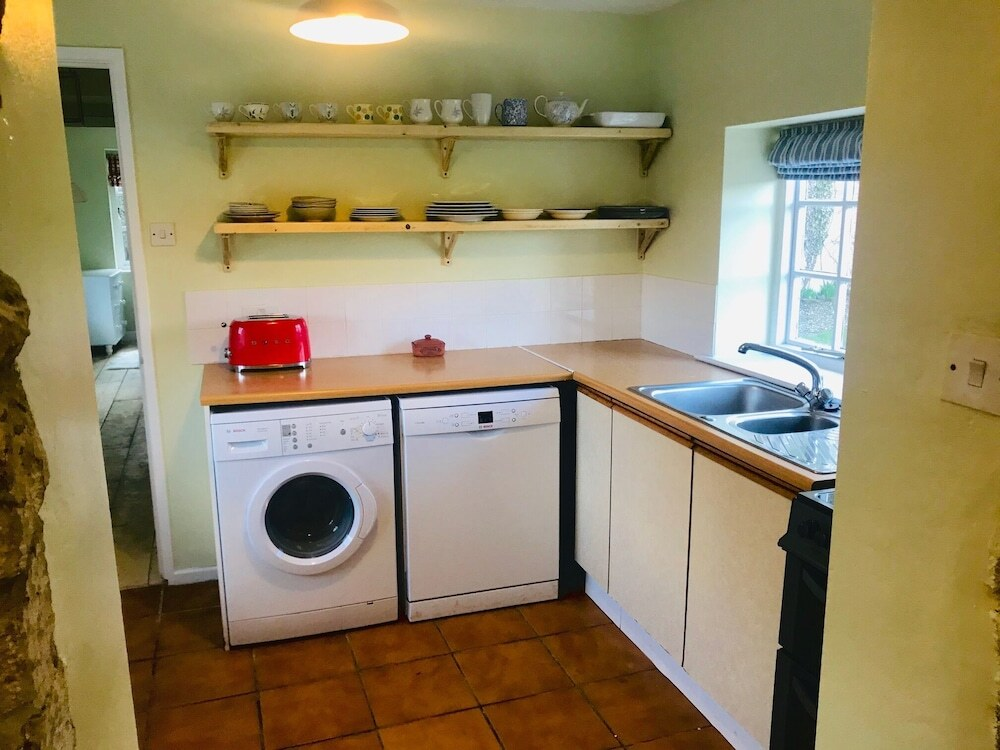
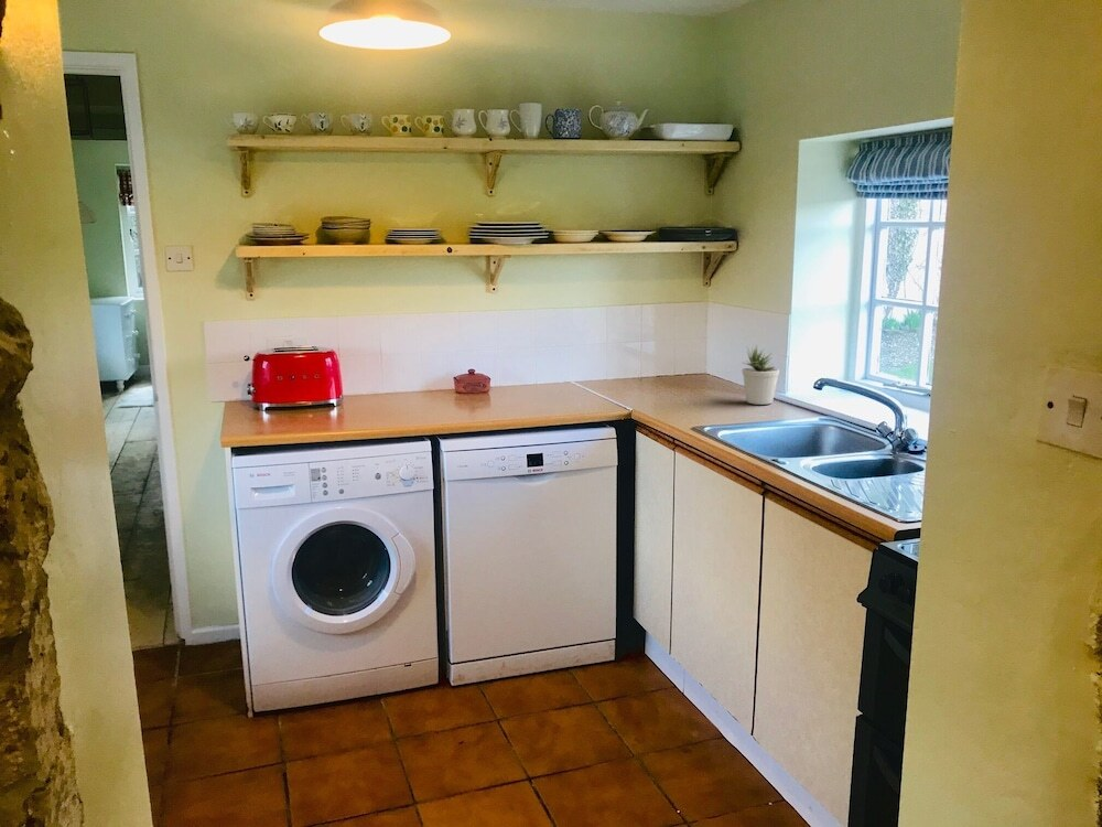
+ potted plant (760, 374)
